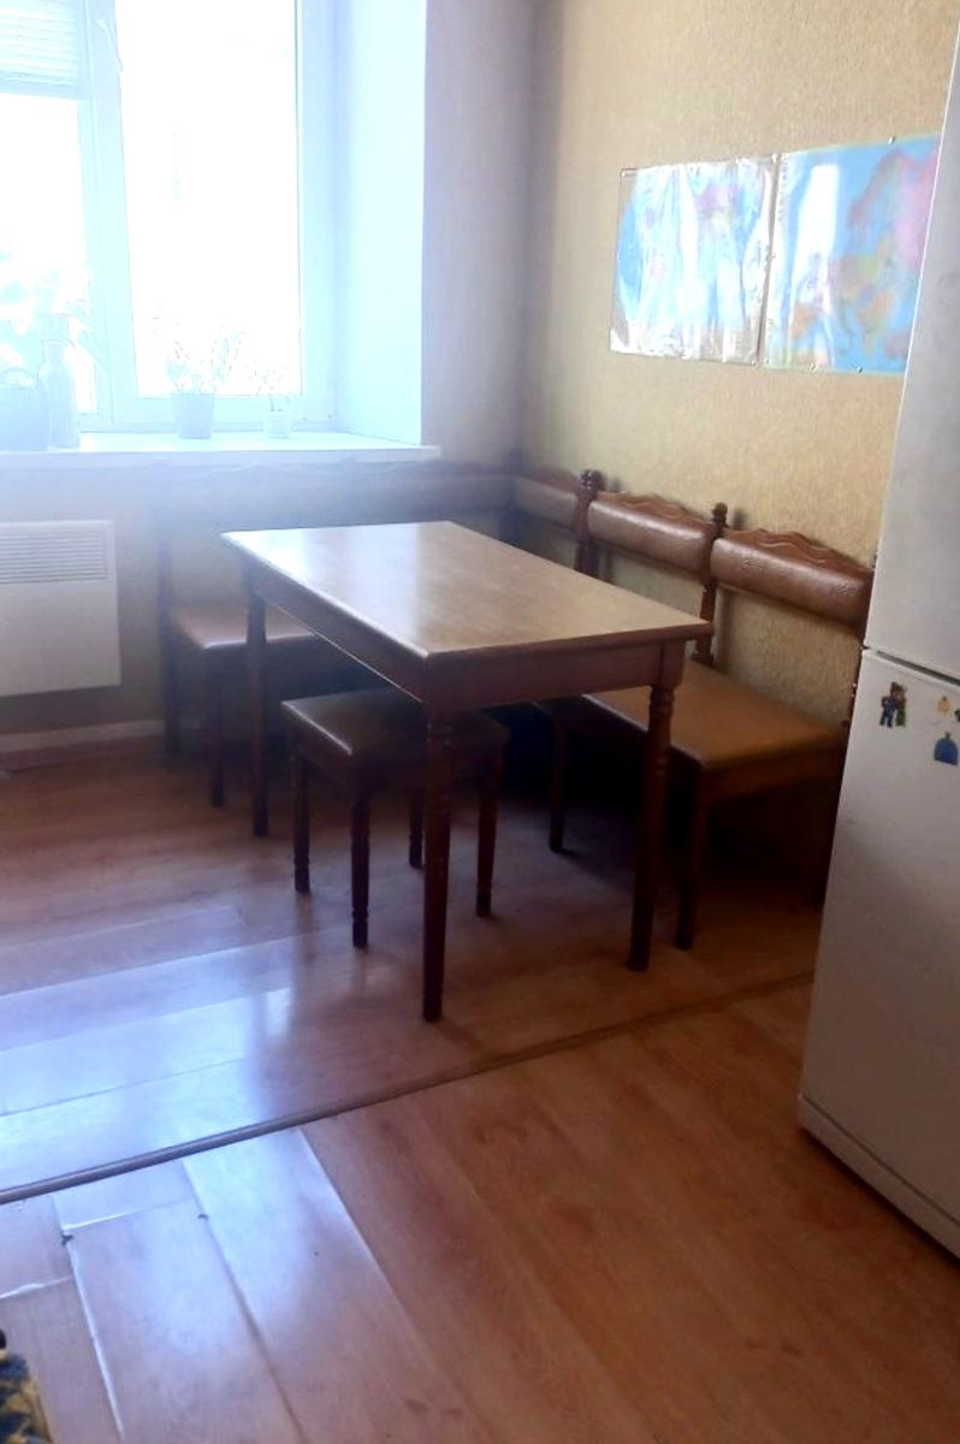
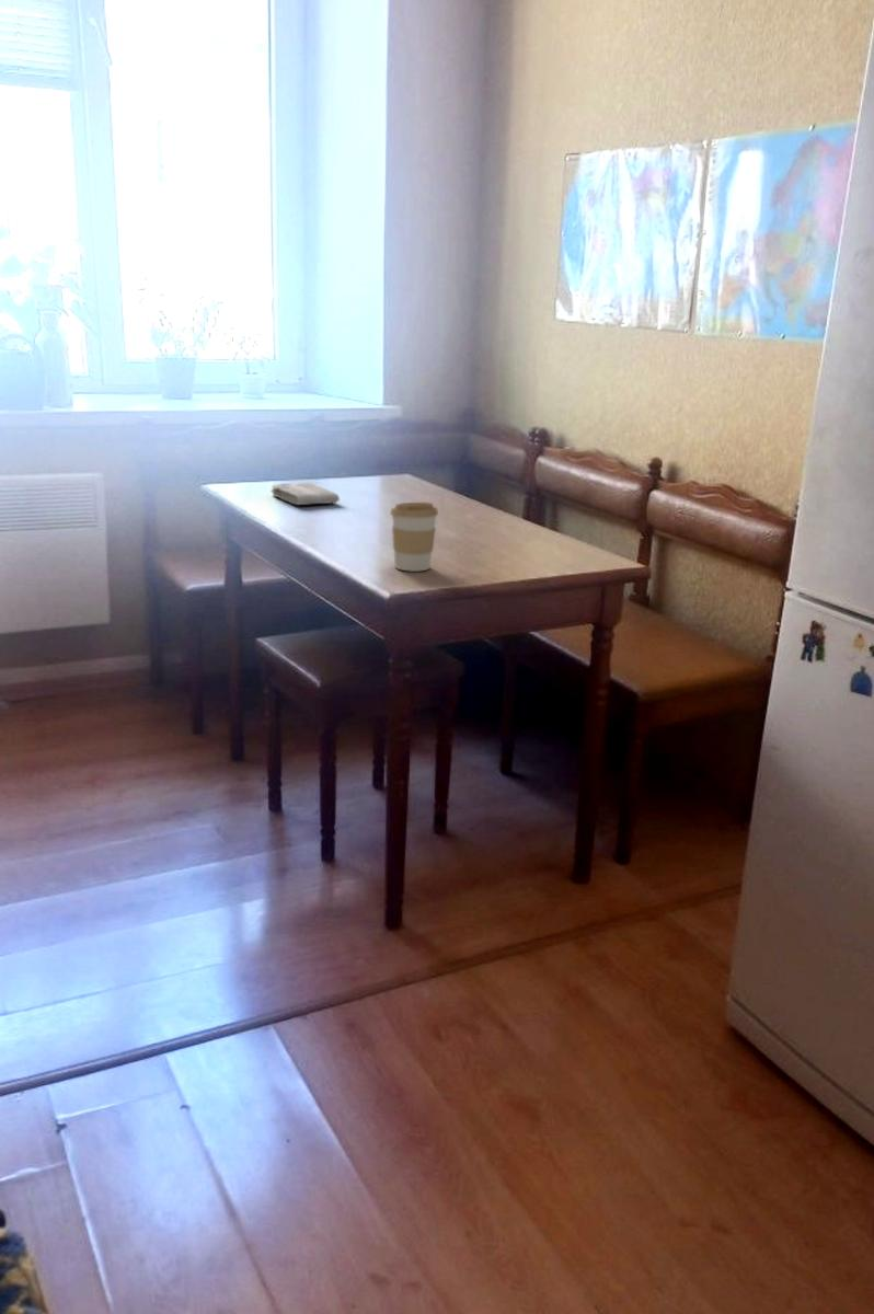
+ coffee cup (413, 534)
+ washcloth (303, 493)
